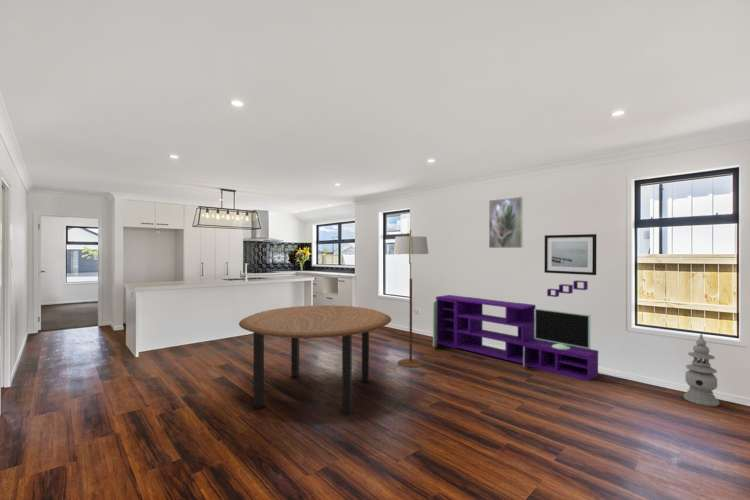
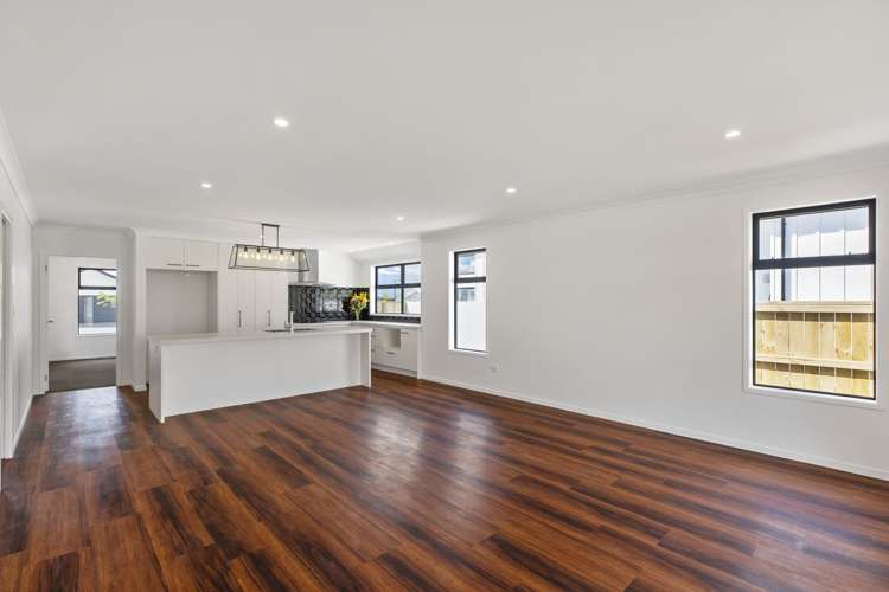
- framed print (505, 223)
- lantern (701, 367)
- media console (500, 318)
- dining table (317, 337)
- floor lamp (410, 297)
- wall art (569, 254)
